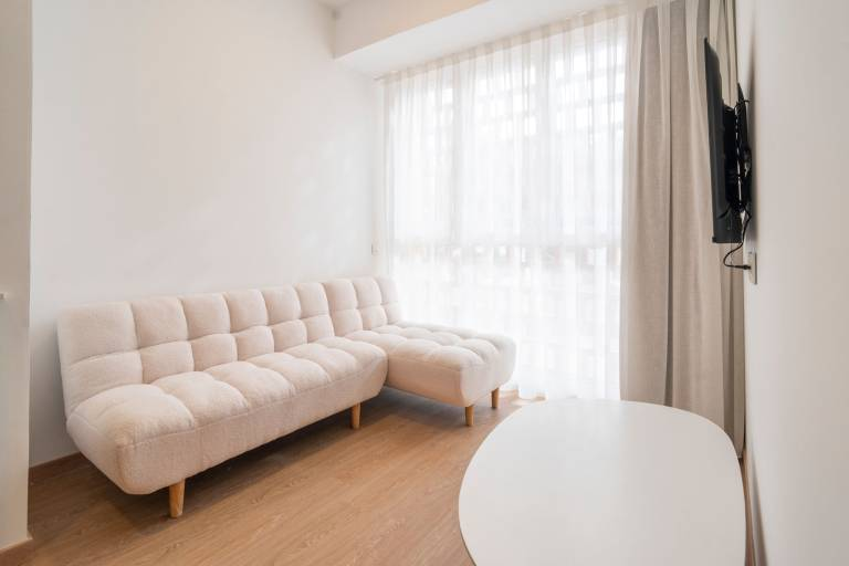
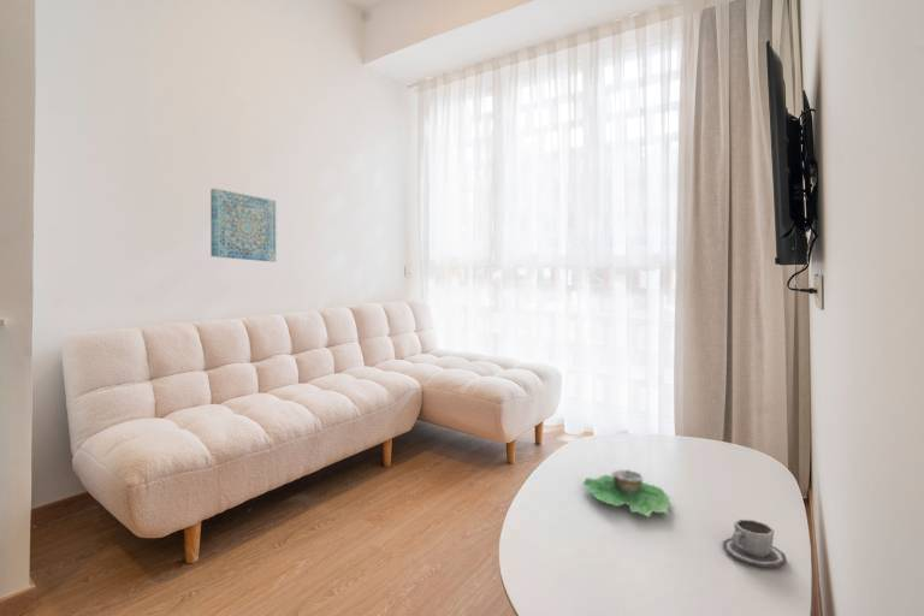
+ cup (753, 540)
+ wall art (244, 226)
+ succulent planter (628, 485)
